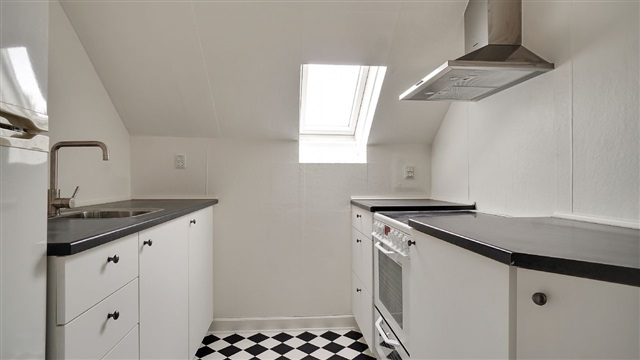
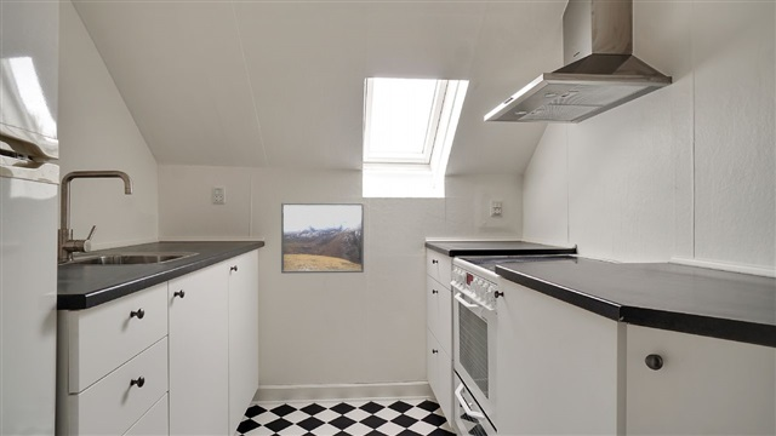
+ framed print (323, 237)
